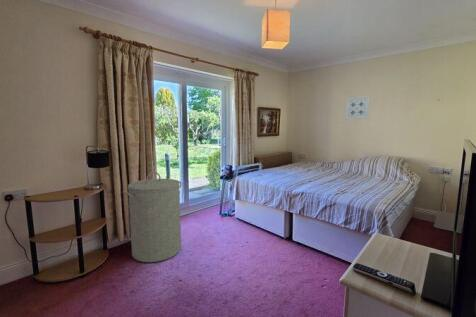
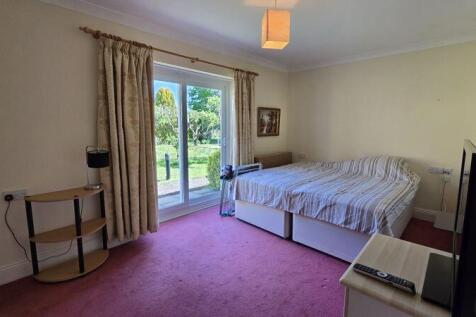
- laundry hamper (155, 211)
- wall art (357, 108)
